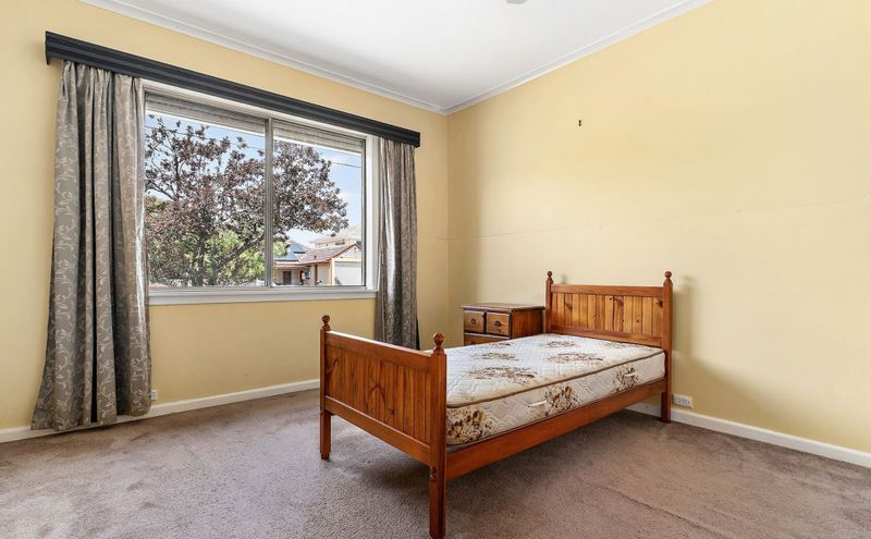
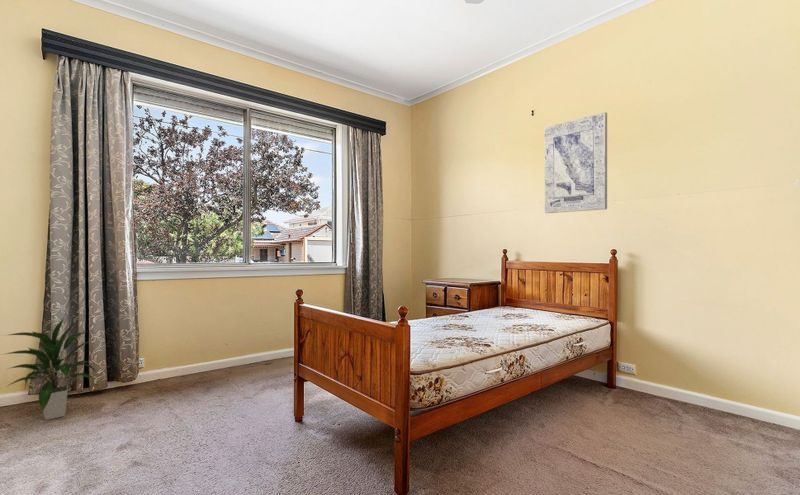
+ wall art (574, 165)
+ indoor plant (52, 368)
